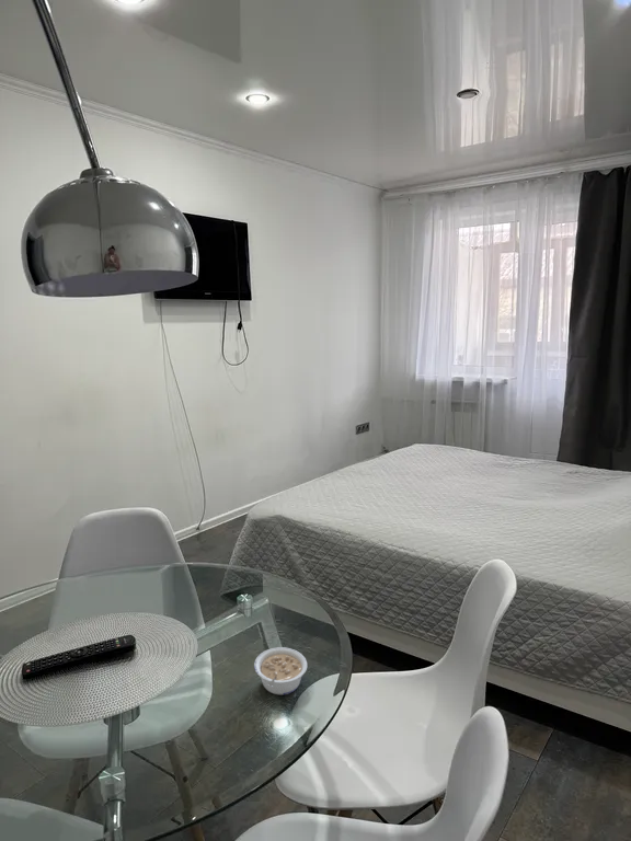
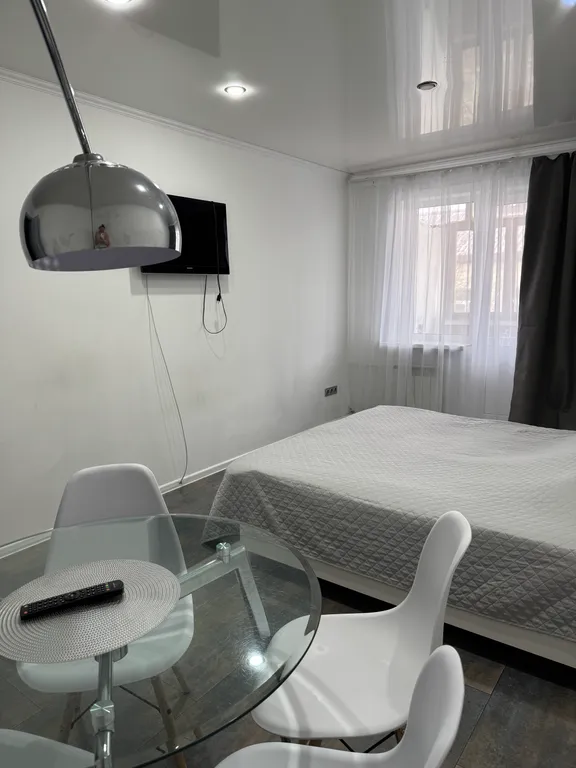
- legume (282, 672)
